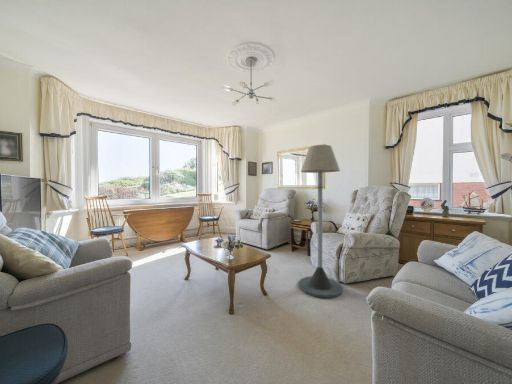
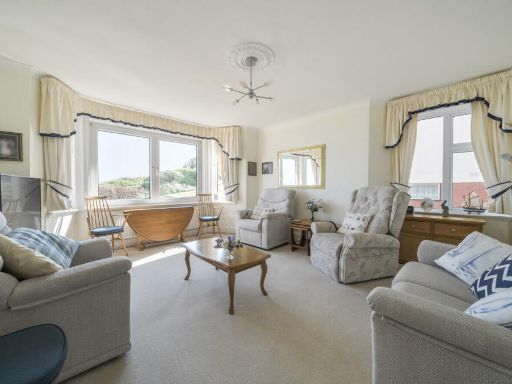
- floor lamp (320, 217)
